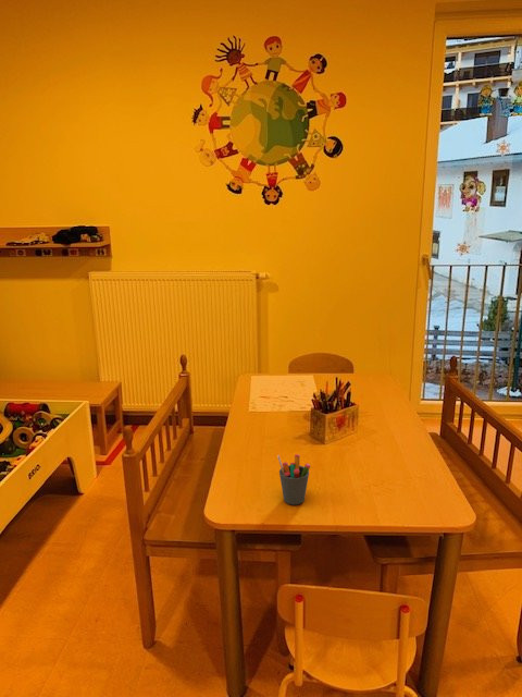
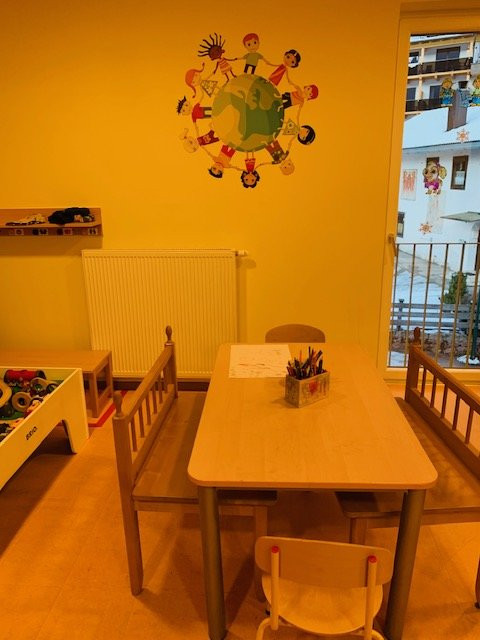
- pen holder (294, 477)
